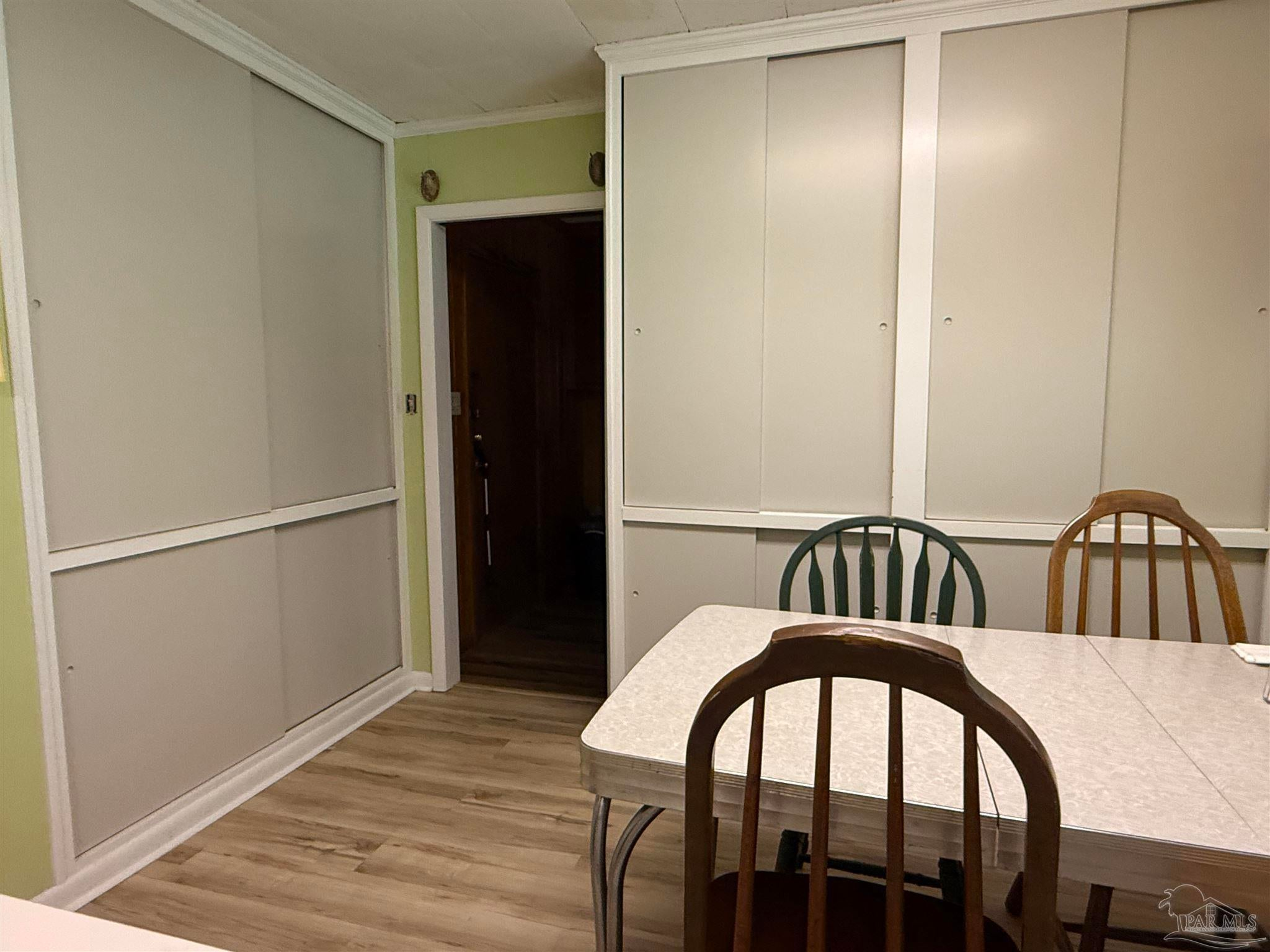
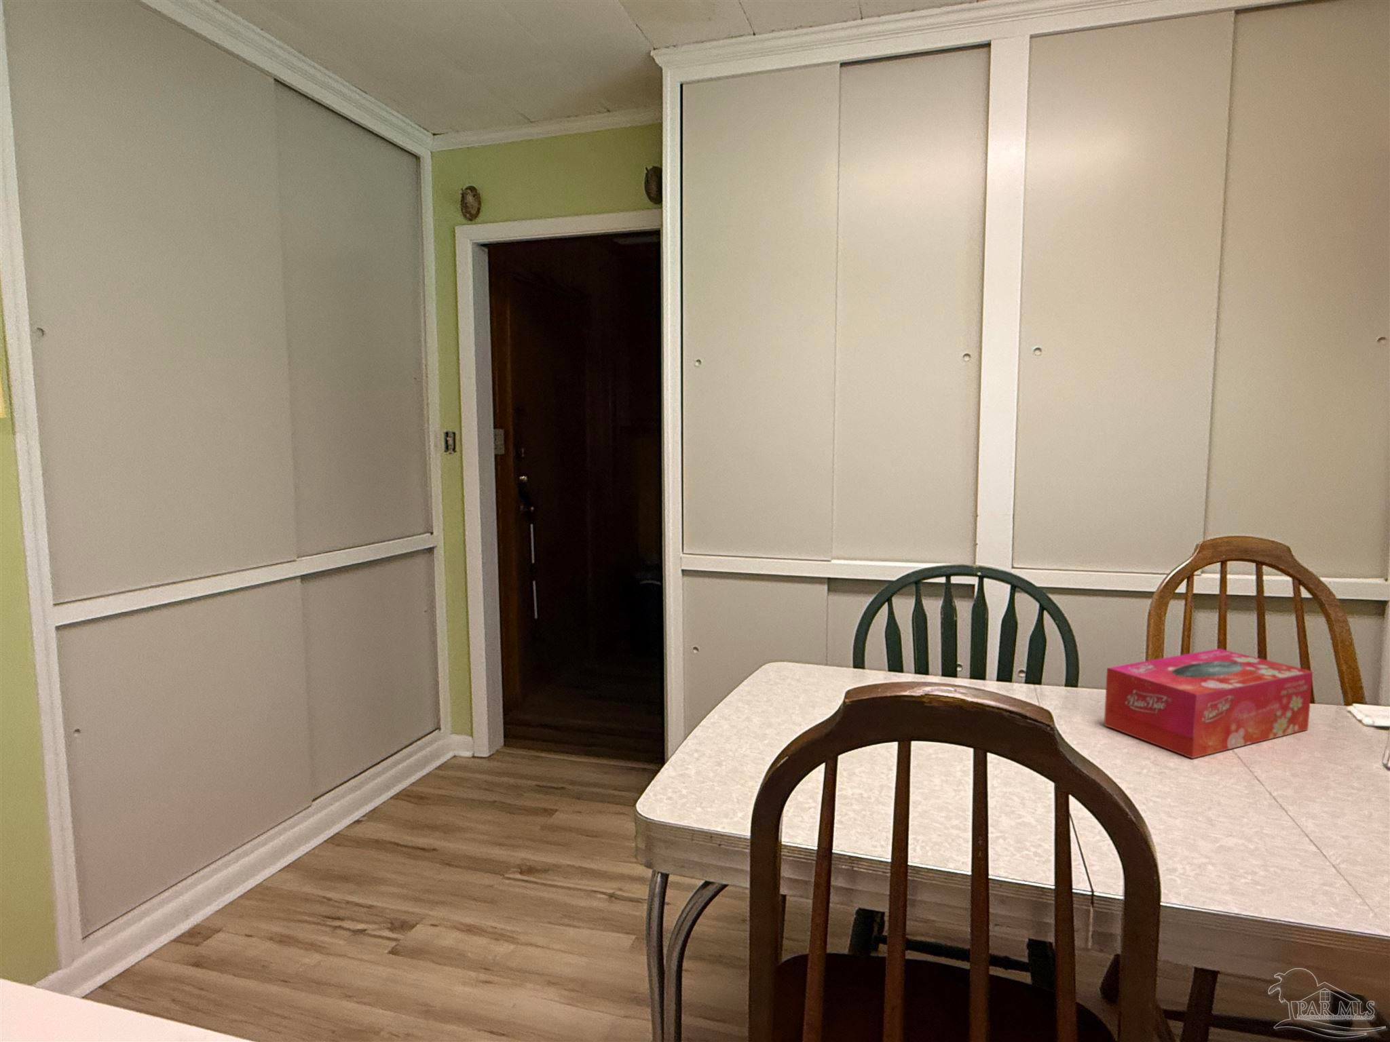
+ tissue box (1207, 698)
